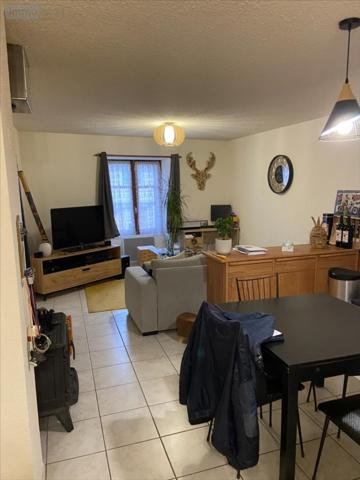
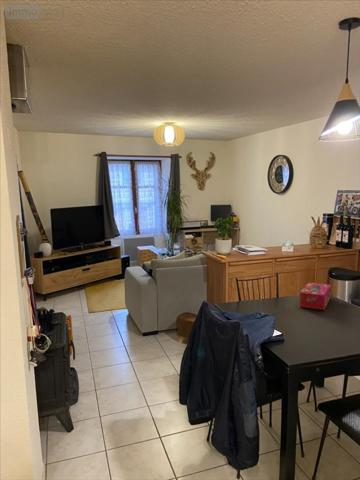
+ tissue box (315, 295)
